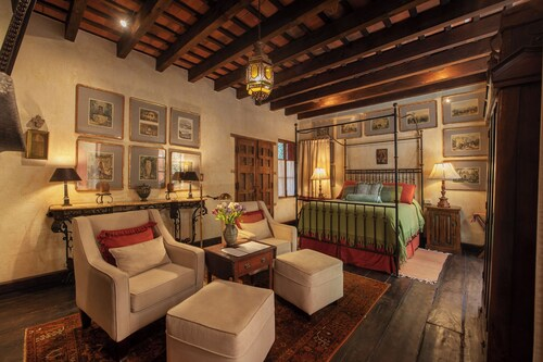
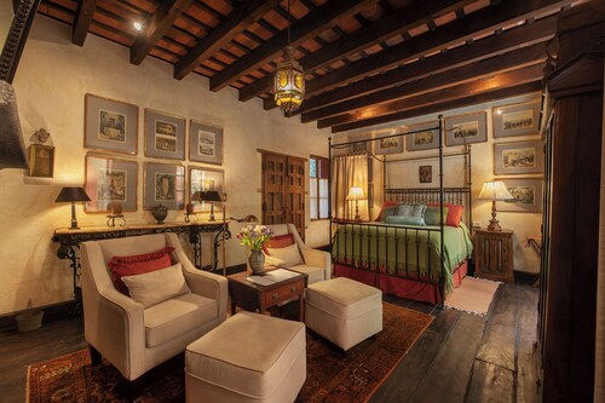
+ basket (29, 312)
